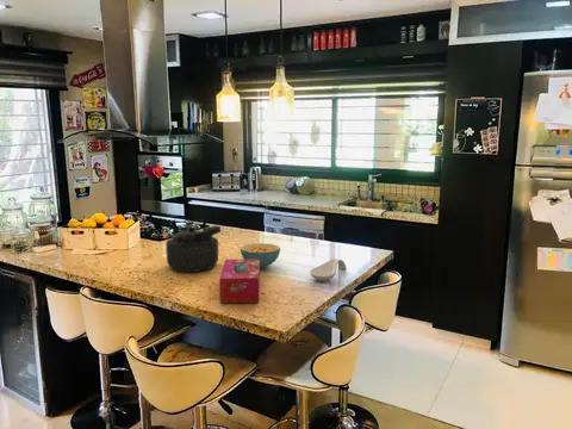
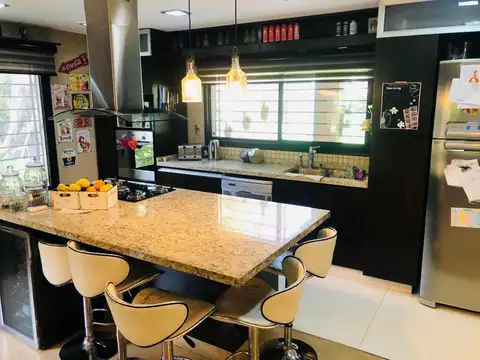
- spoon rest (329, 268)
- tissue box (241, 279)
- kettle (193, 245)
- cereal bowl (260, 256)
